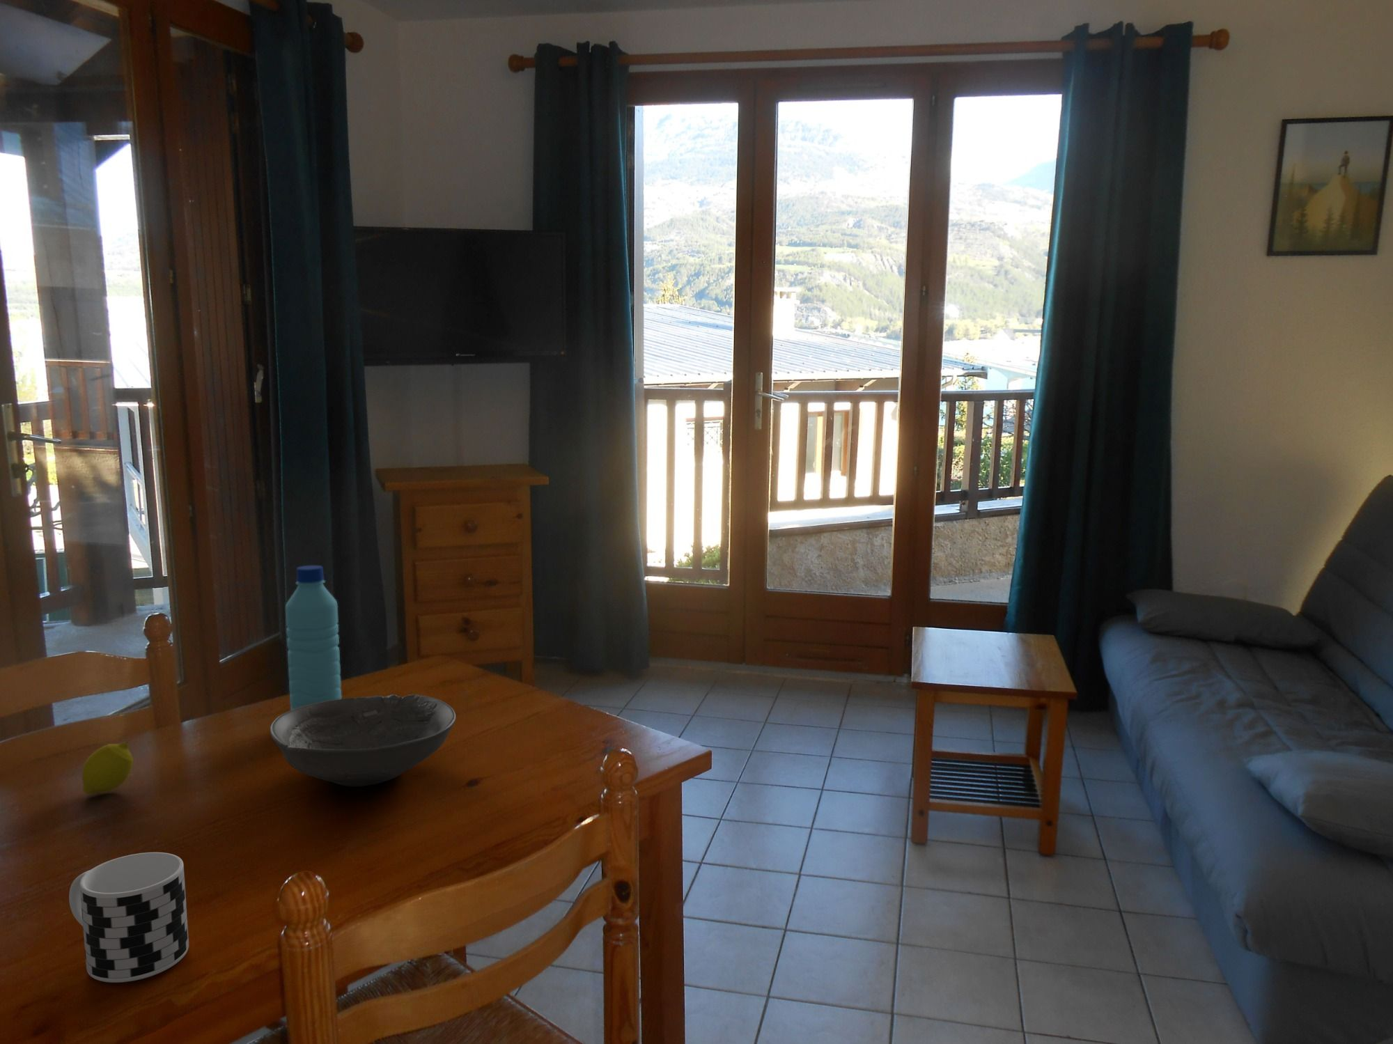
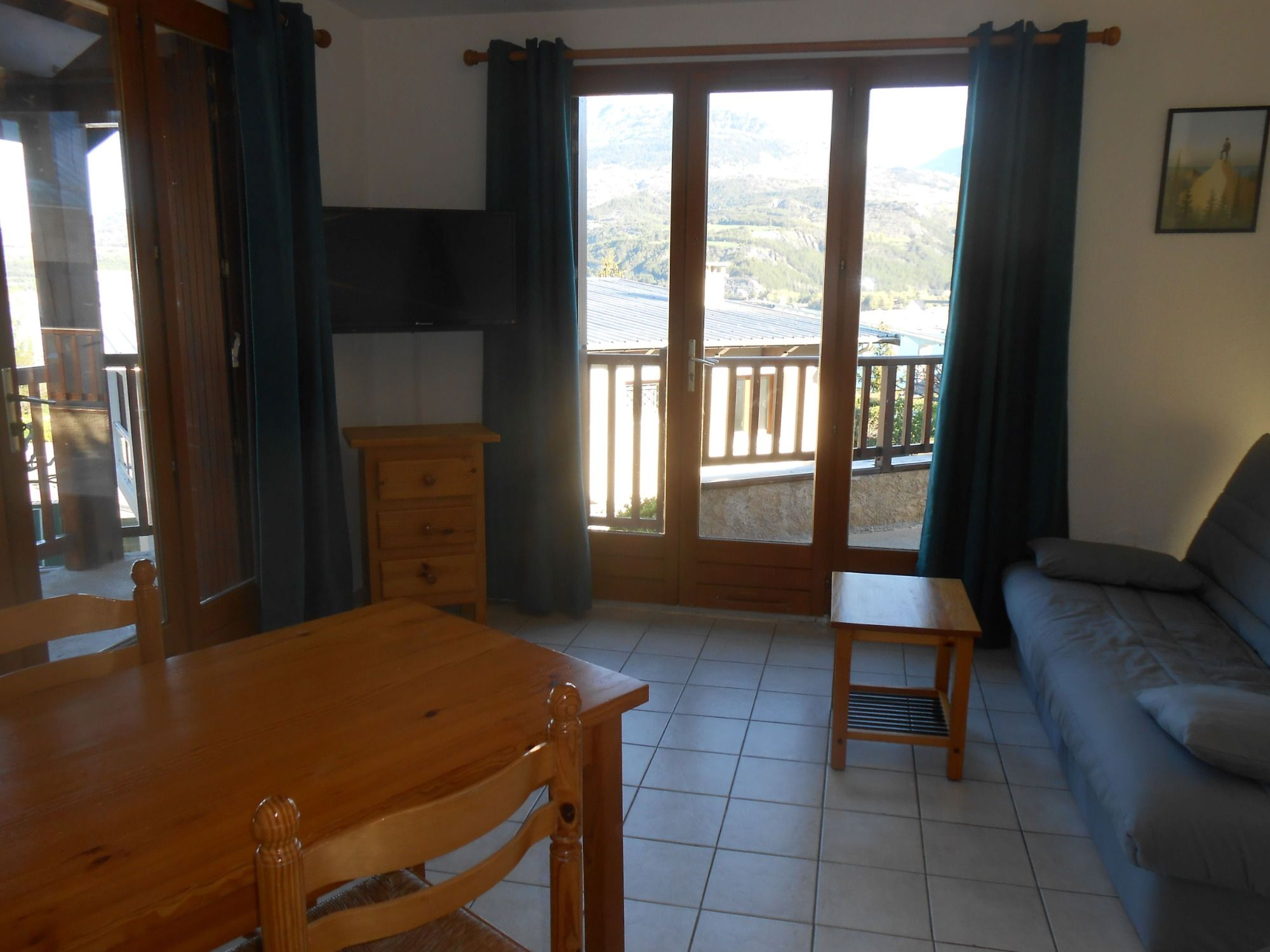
- cup (123, 914)
- fruit (107, 768)
- water bottle (314, 647)
- bowl (365, 746)
